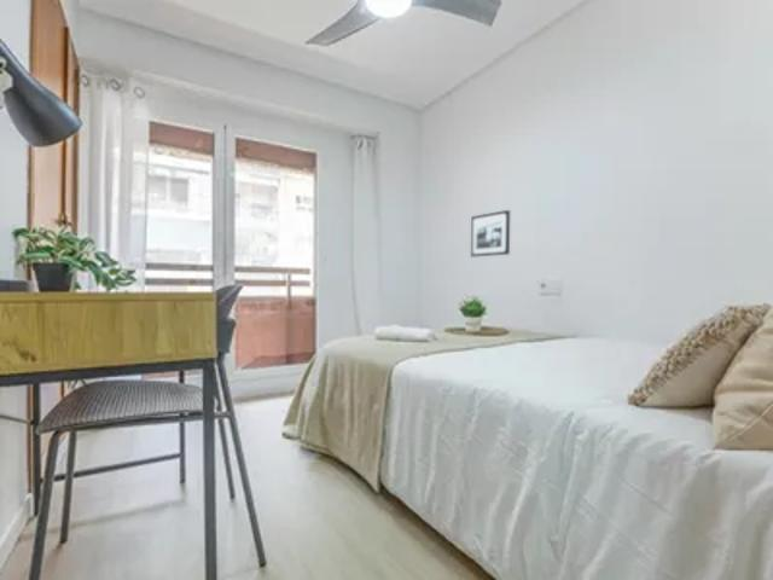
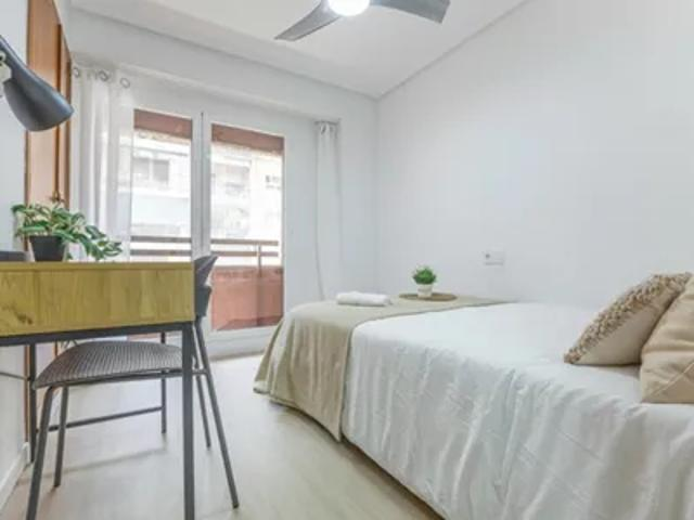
- picture frame (489, 234)
